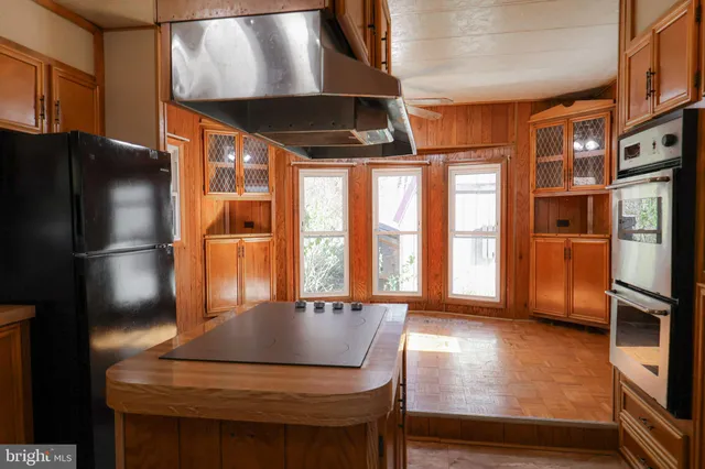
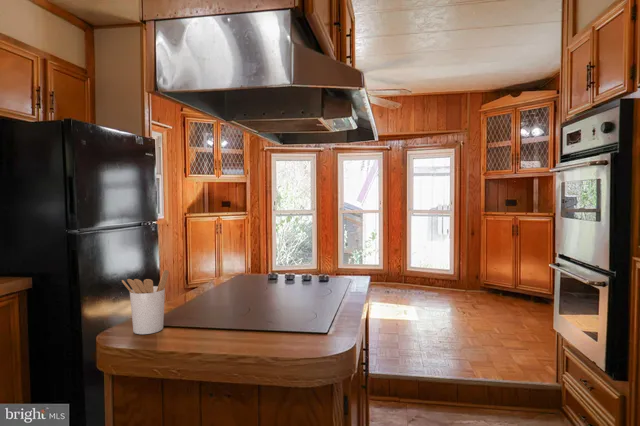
+ utensil holder (145, 302)
